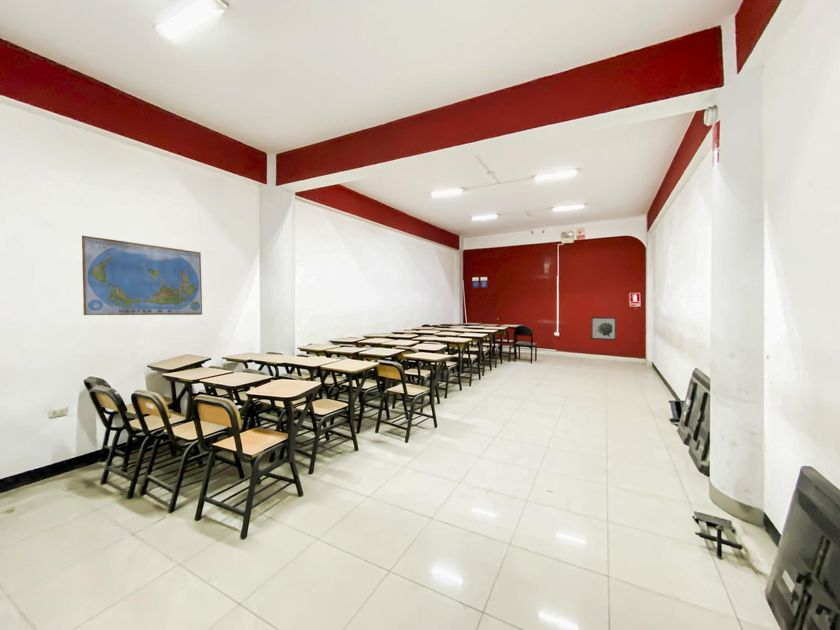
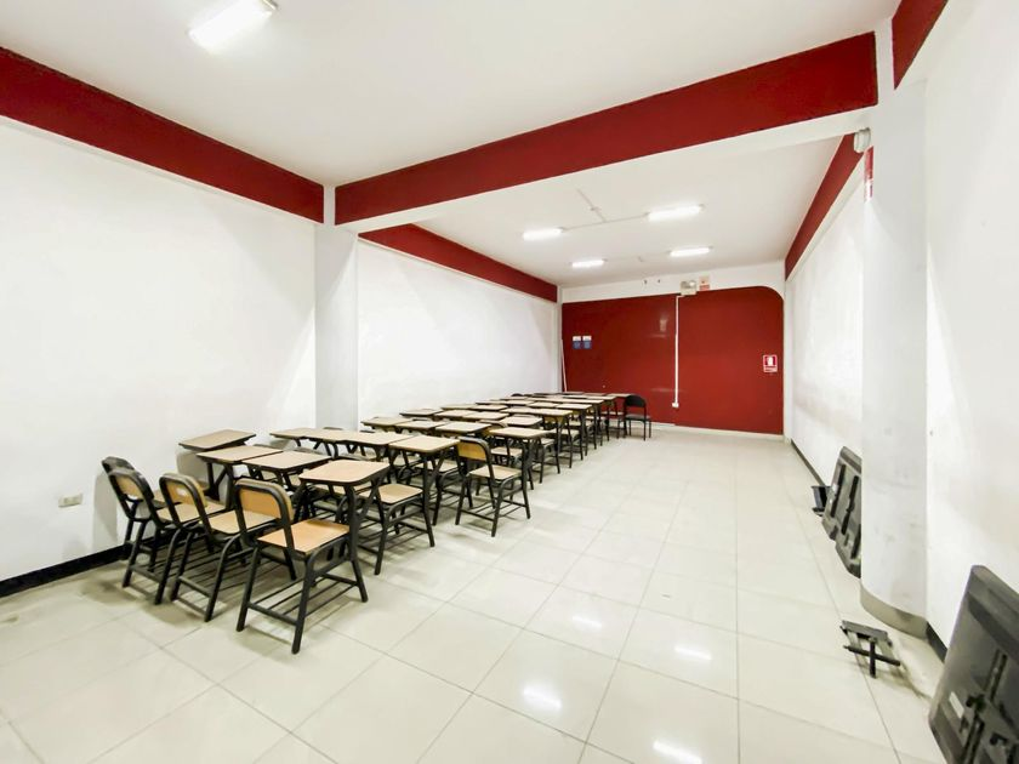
- wall art (603, 328)
- world map (149, 280)
